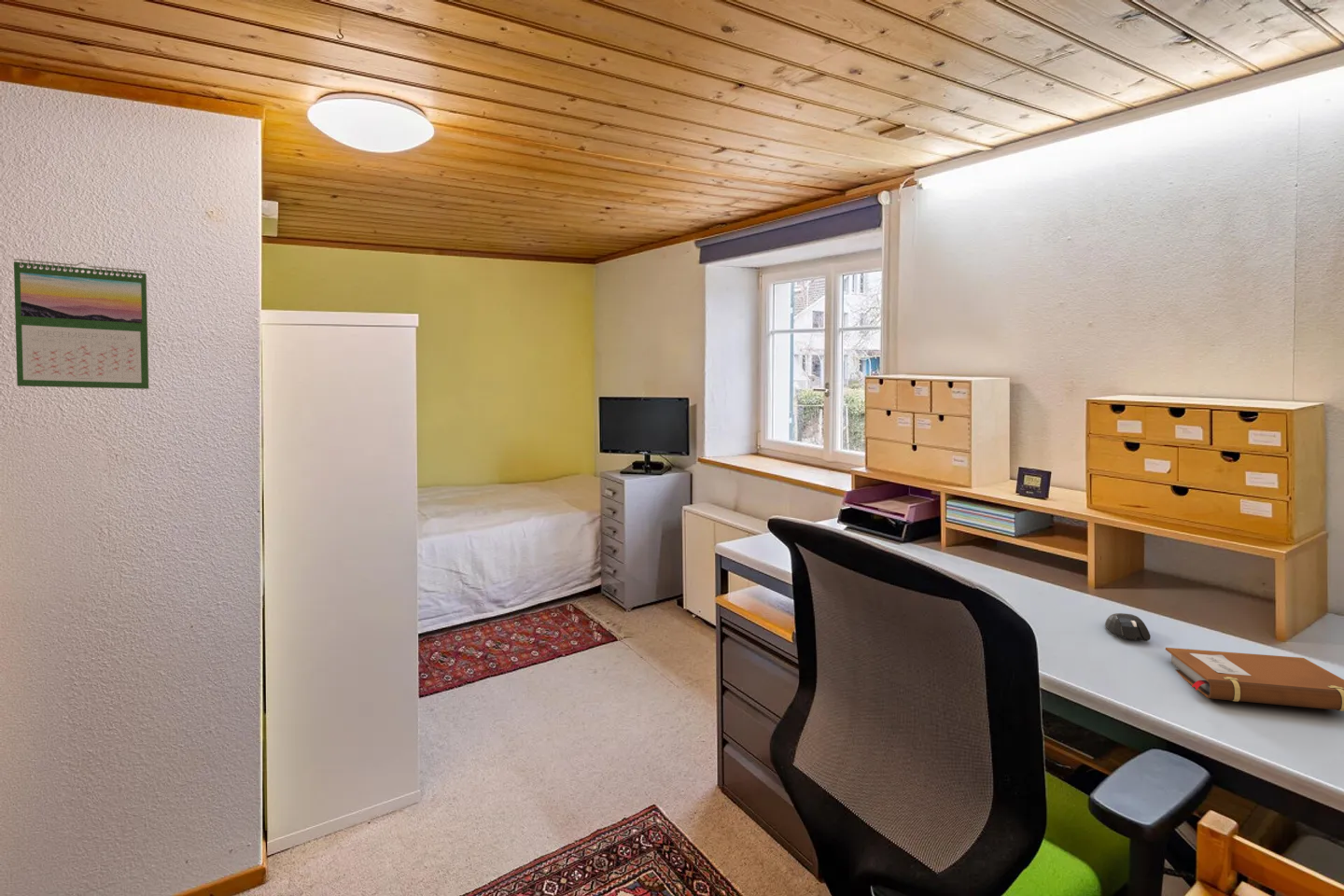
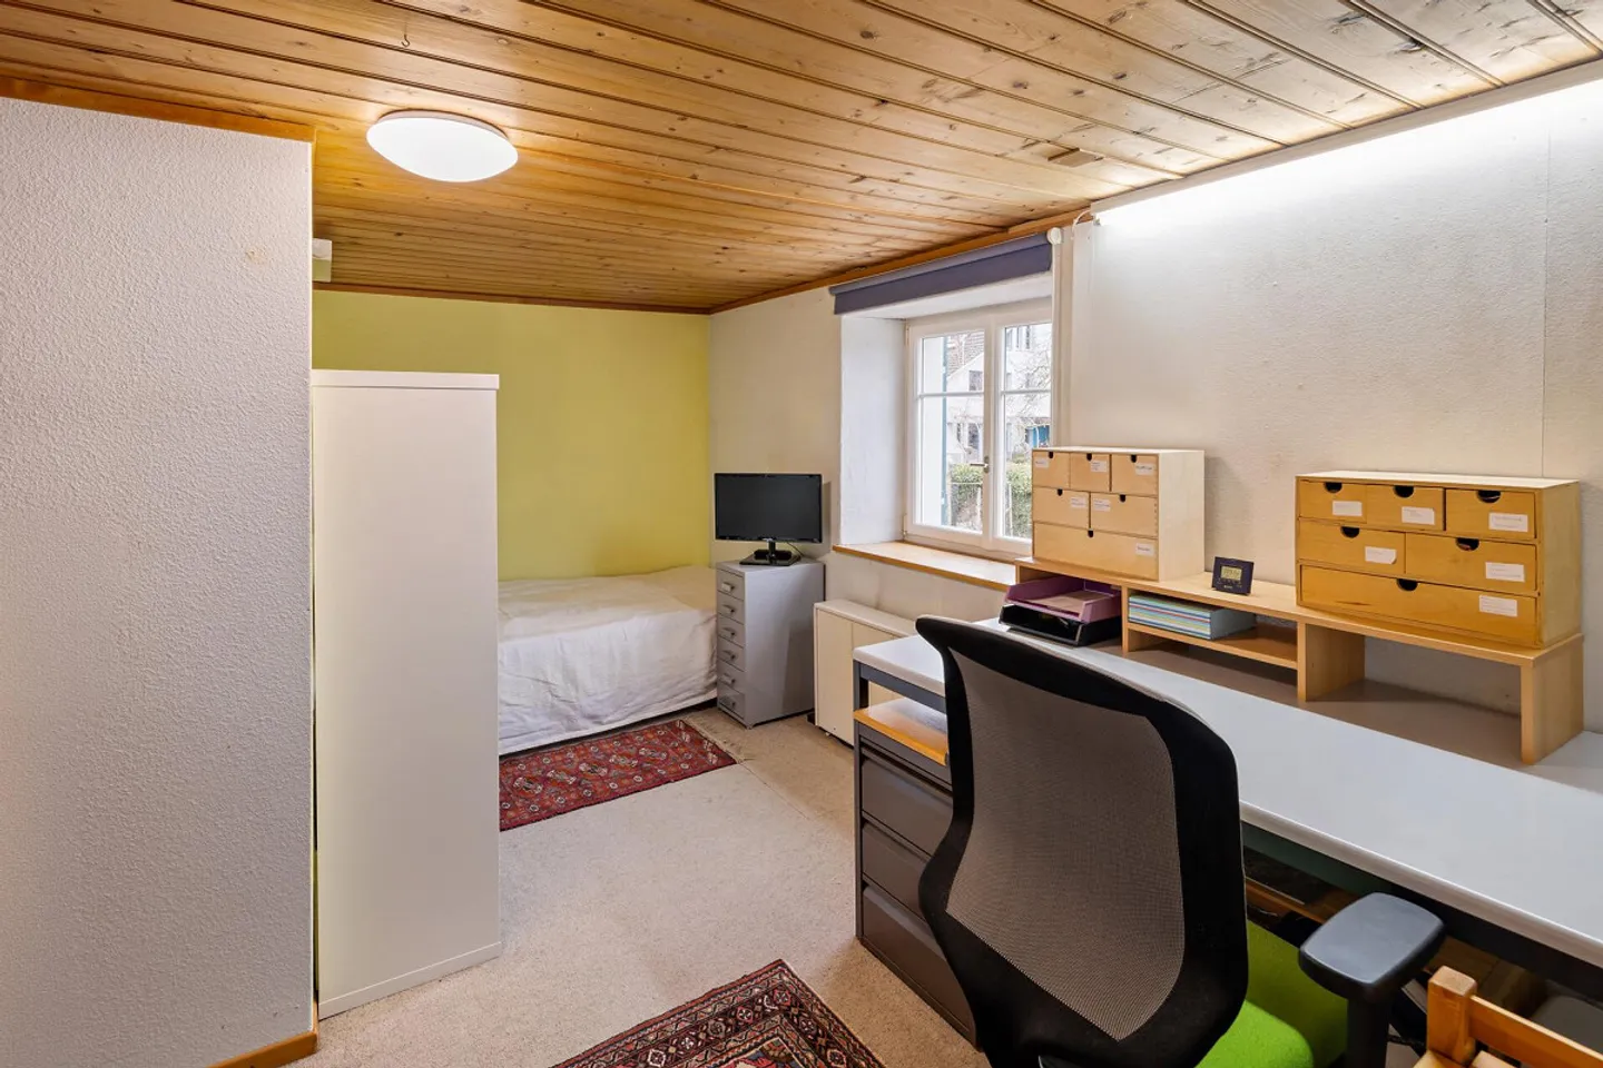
- mouse (1125, 623)
- calendar (84, 325)
- notebook (1254, 678)
